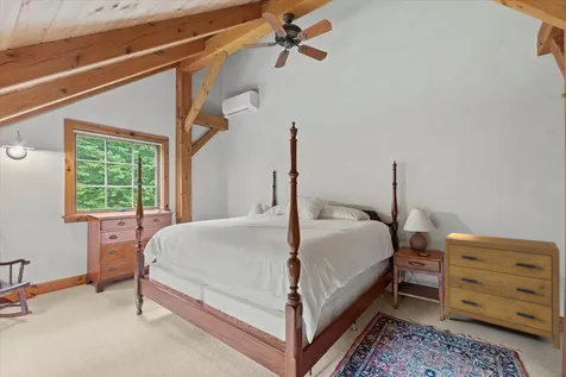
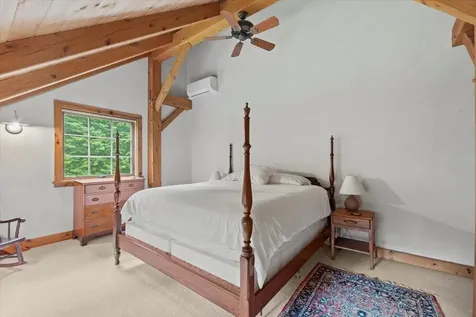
- dresser (497, 282)
